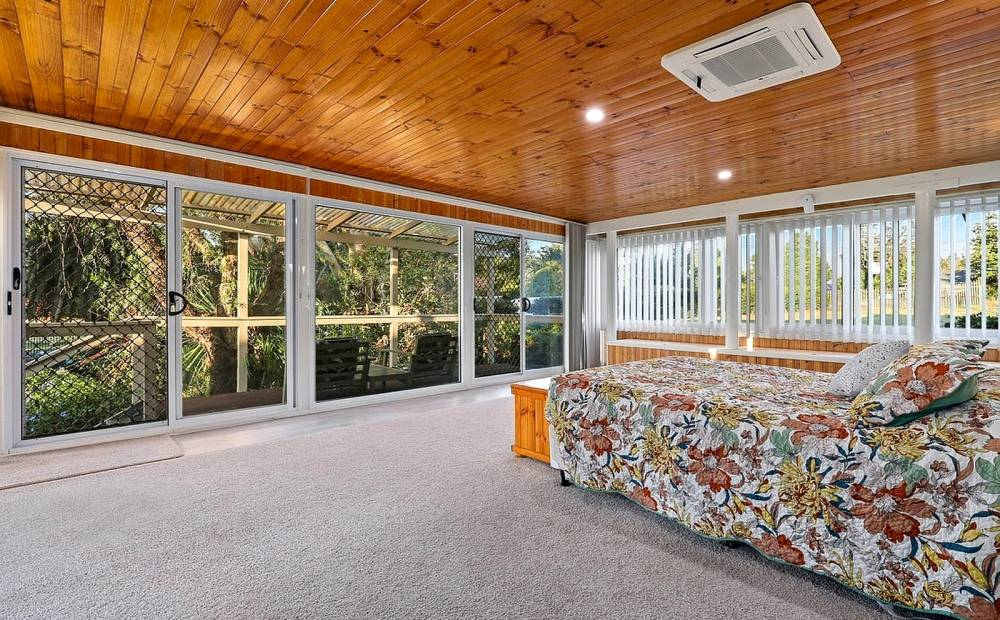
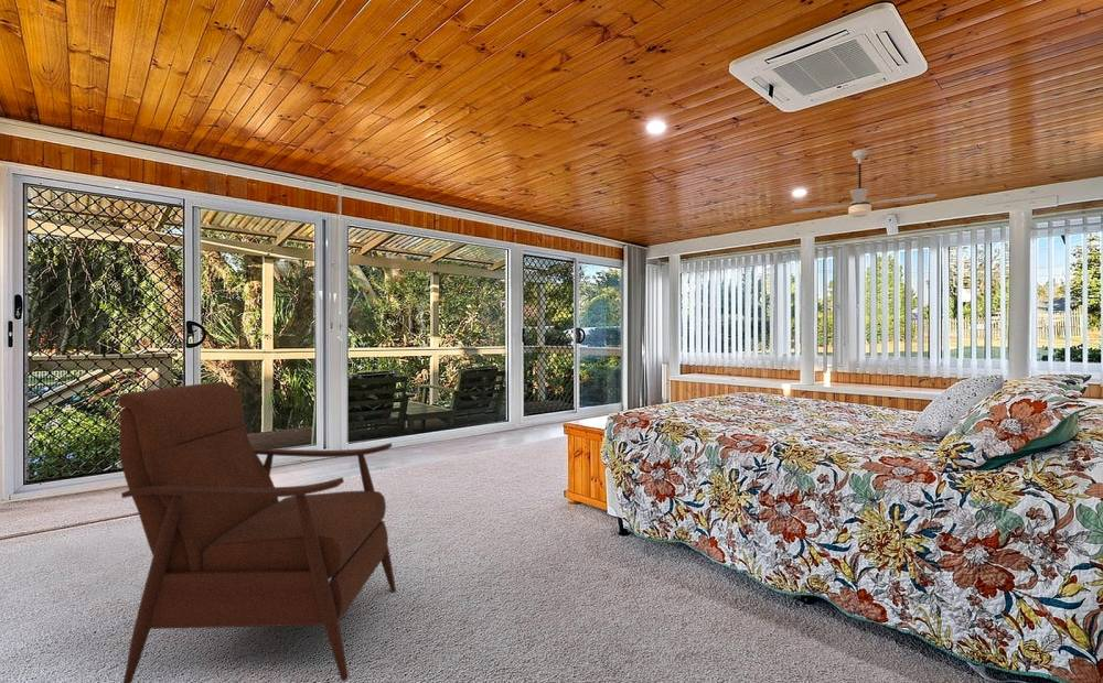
+ armchair (275, 508)
+ ceiling fan (859, 183)
